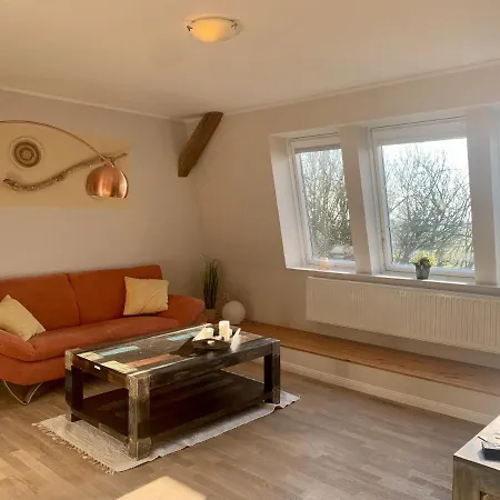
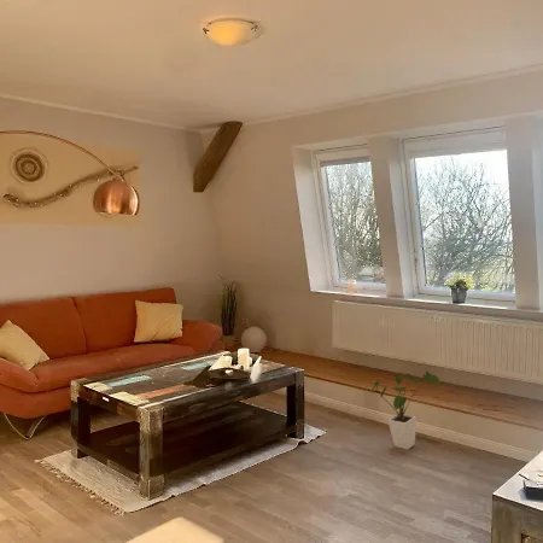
+ house plant (404, 411)
